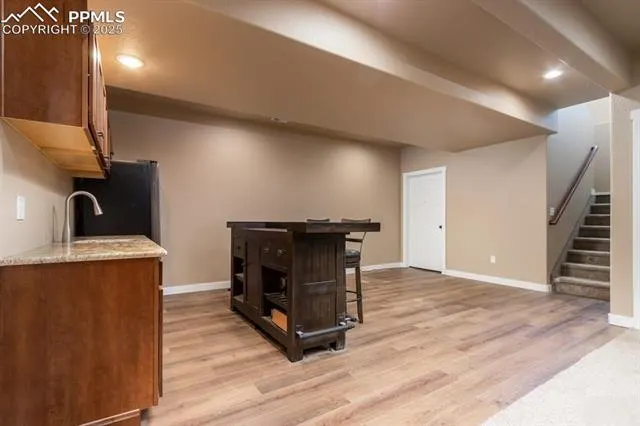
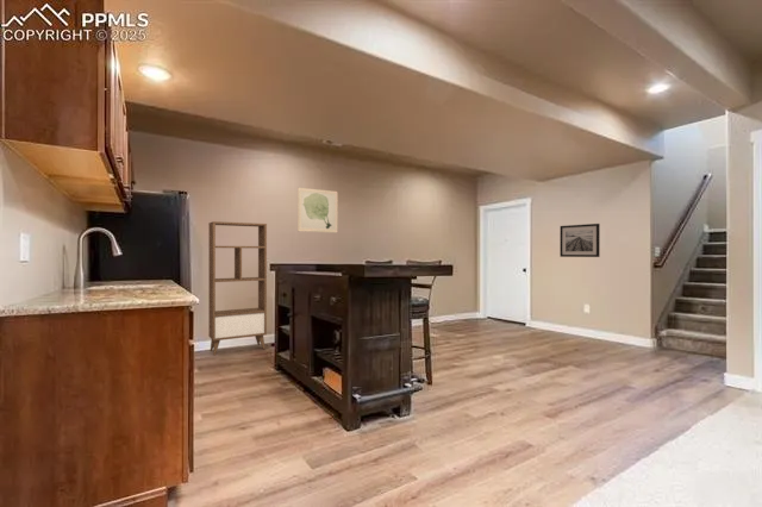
+ wall art (318, 211)
+ shelving unit (237, 280)
+ wall art (579, 240)
